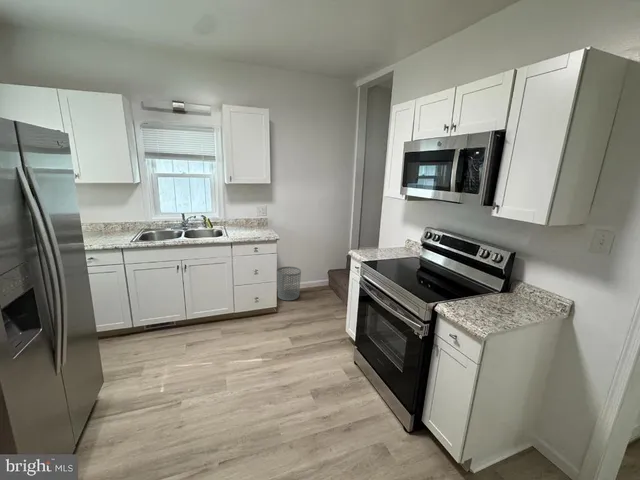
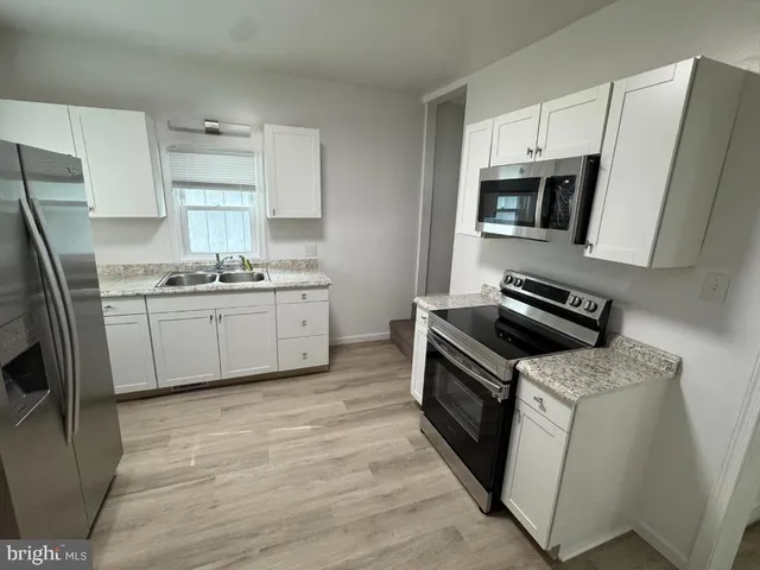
- waste bin (288, 283)
